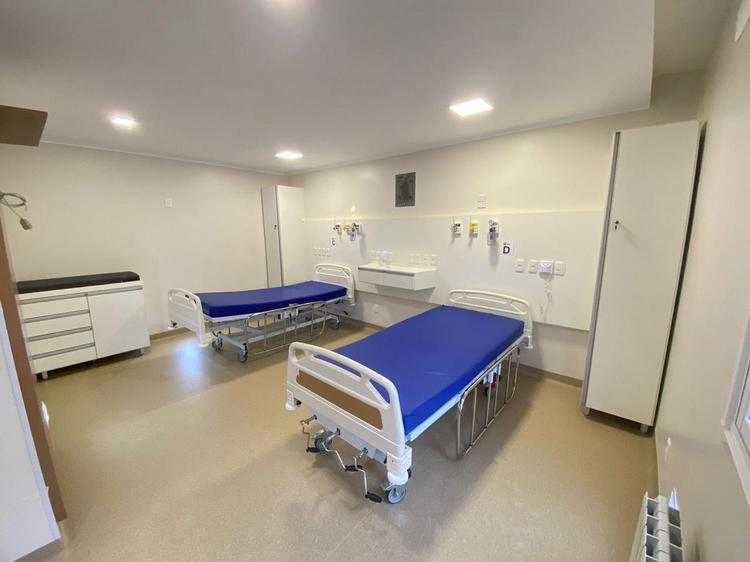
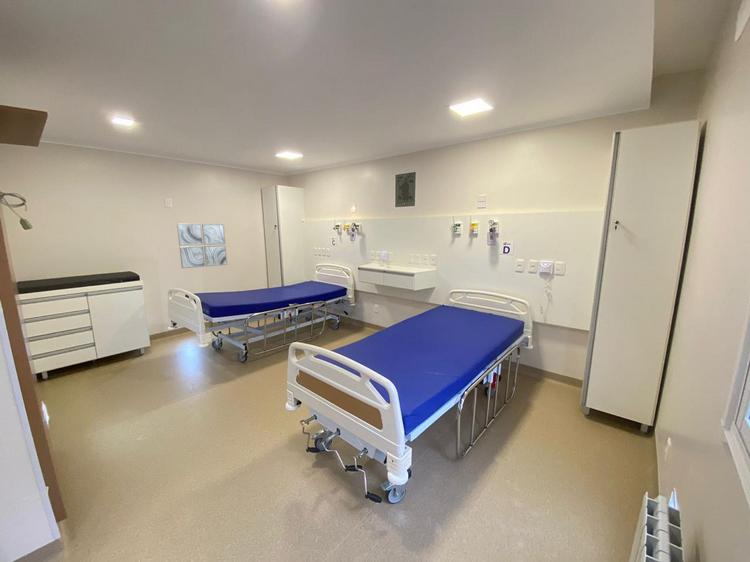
+ wall art (204, 244)
